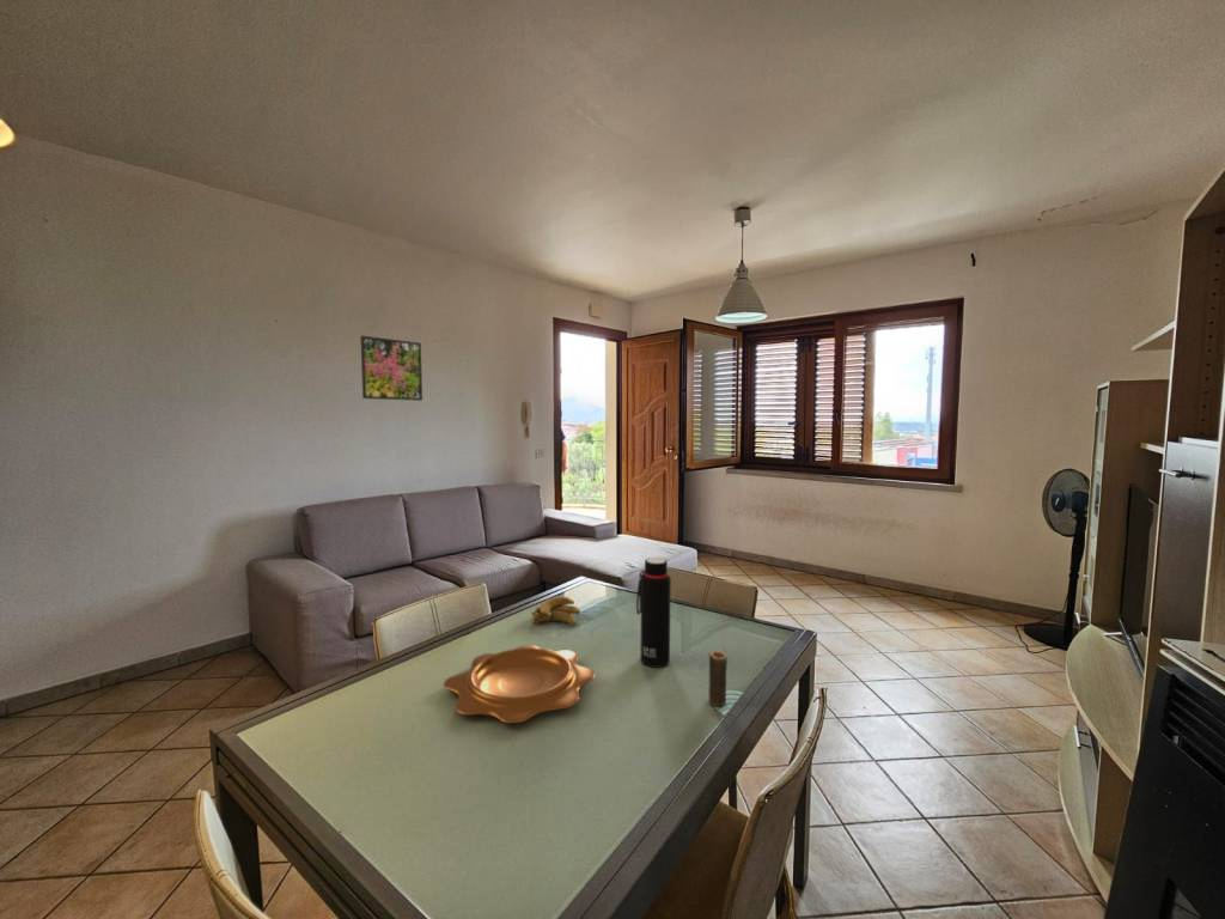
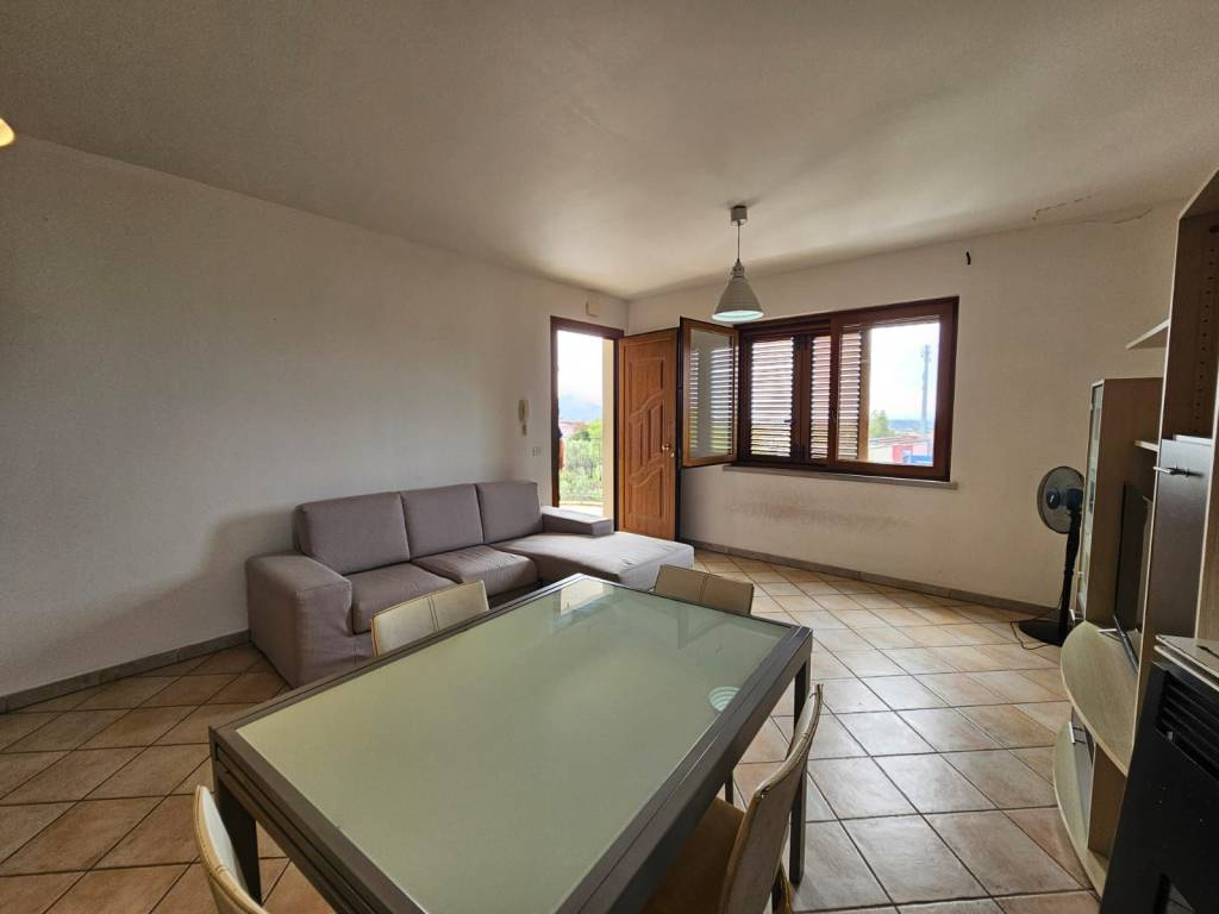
- banana (555, 611)
- water bottle (652, 610)
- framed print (392, 369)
- candle (717, 677)
- decorative bowl (520, 677)
